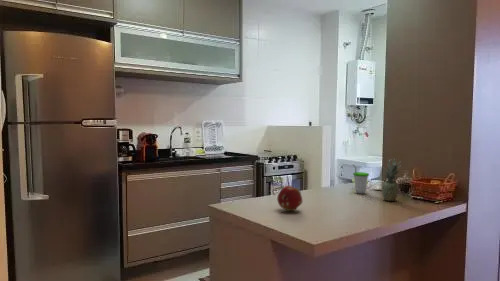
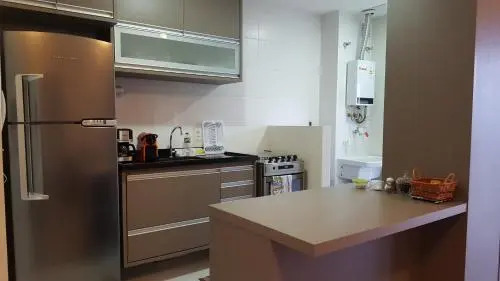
- fruit (391, 179)
- fruit (290, 198)
- cup (360, 178)
